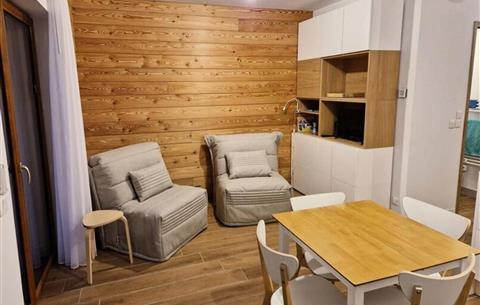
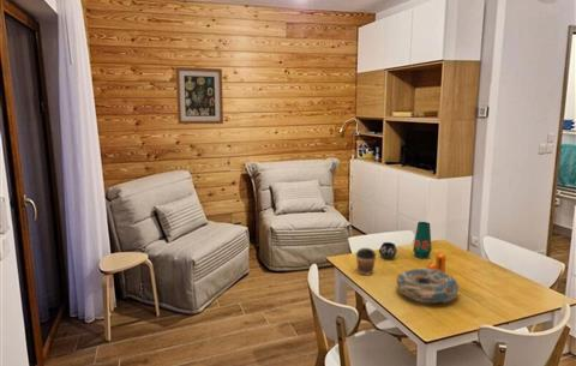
+ decorative bowl (426, 284)
+ wall art (199, 96)
+ coffee cup (365, 260)
+ pepper shaker (437, 260)
+ vase (414, 242)
